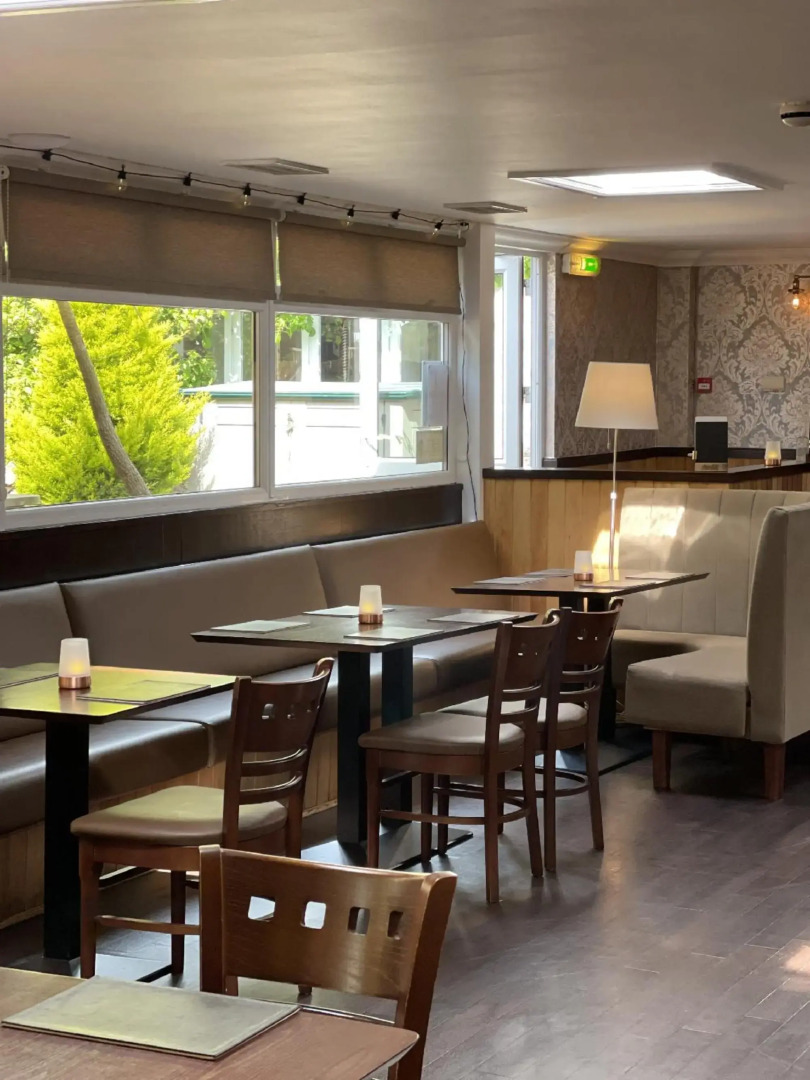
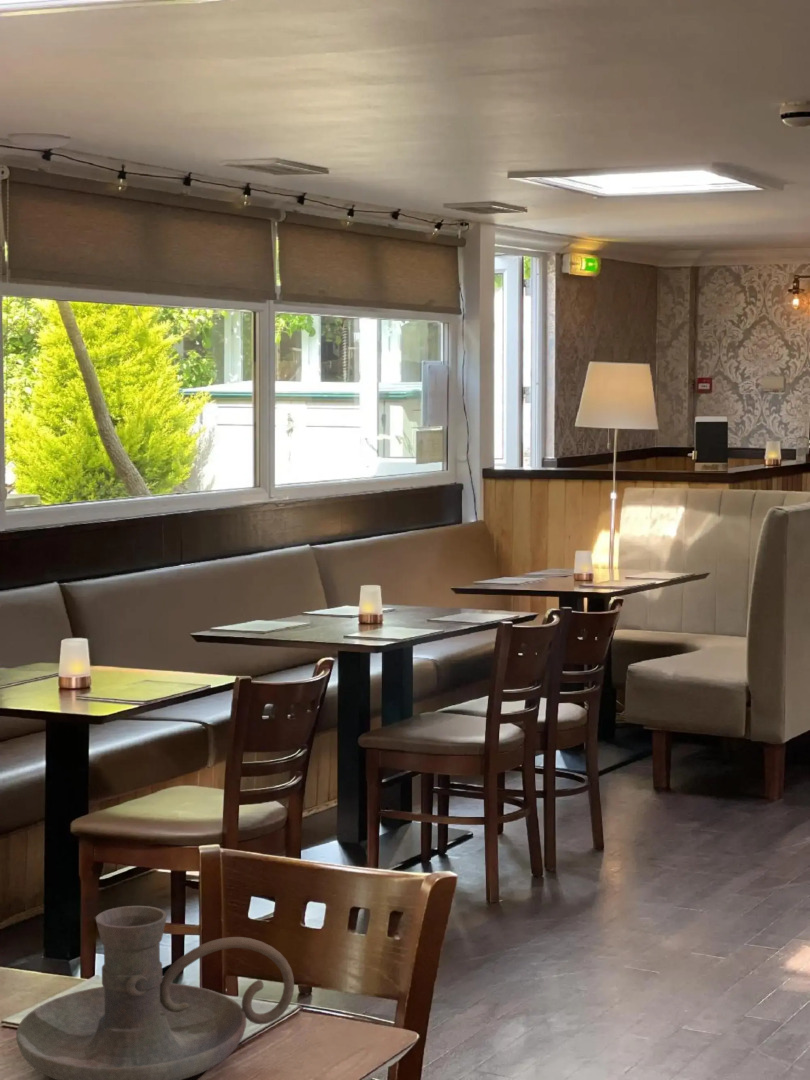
+ candle holder (158, 986)
